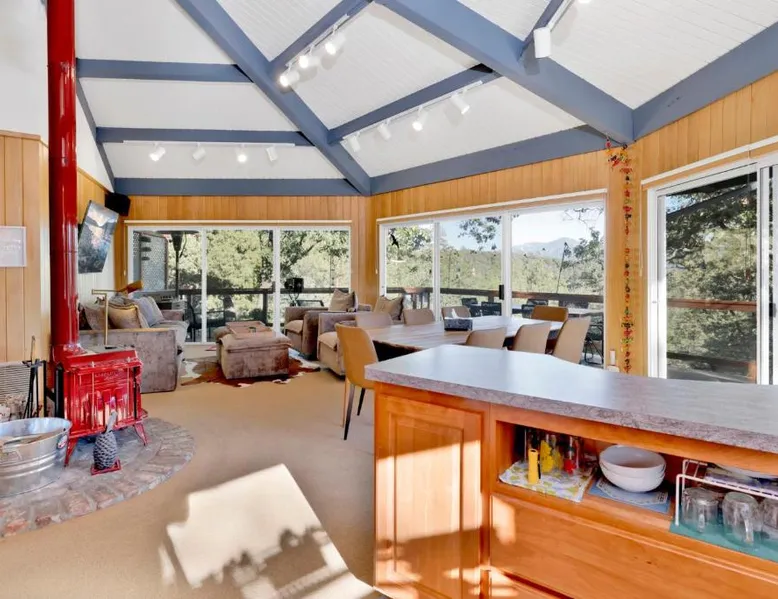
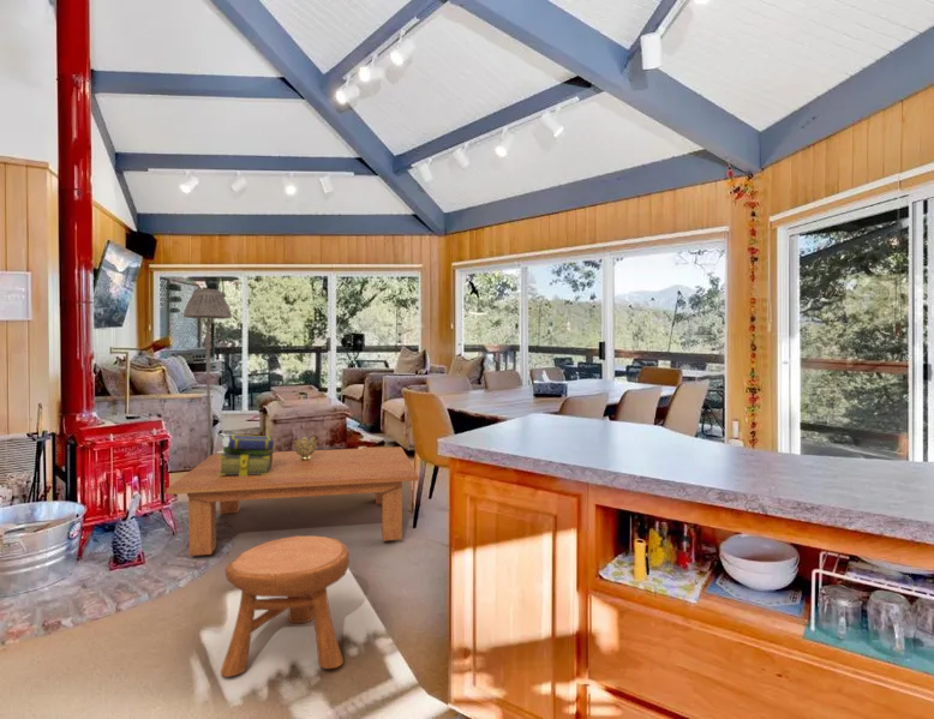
+ decorative bowl (305, 448)
+ stool (292, 595)
+ stack of books (249, 453)
+ coffee table (305, 493)
+ floor lamp (208, 388)
